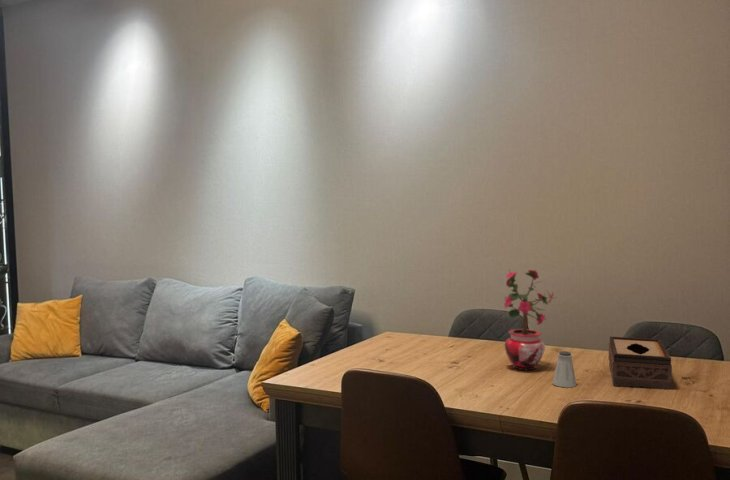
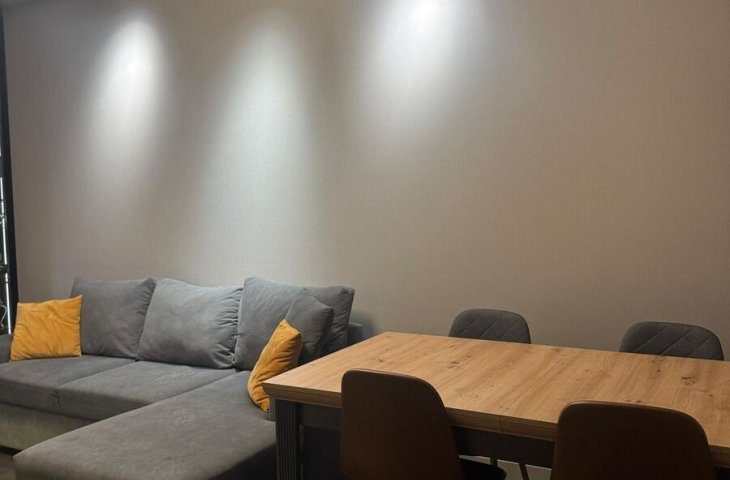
- potted plant (524, 317)
- tissue box (637, 361)
- saltshaker (564, 368)
